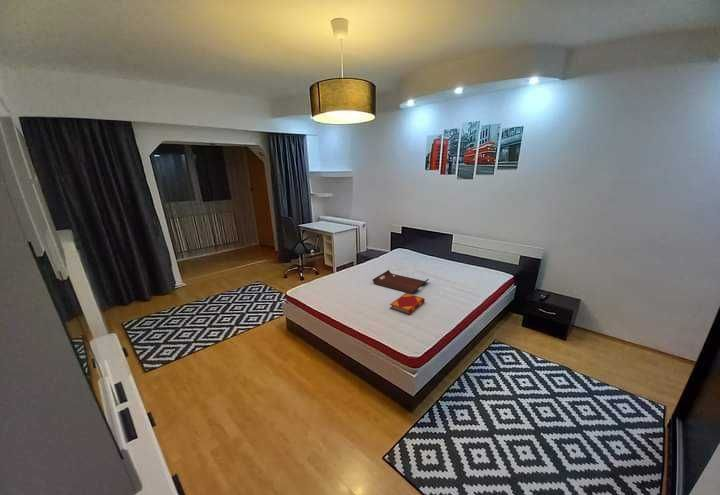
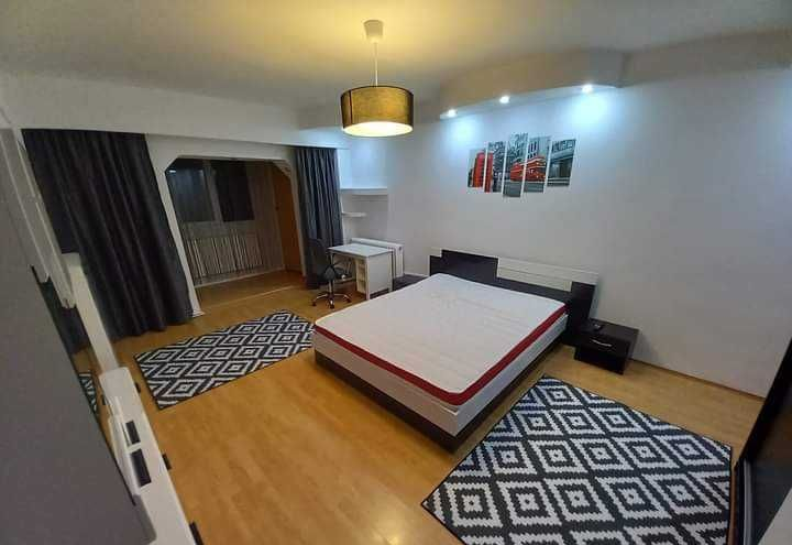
- serving tray (400, 280)
- hardback book (407, 303)
